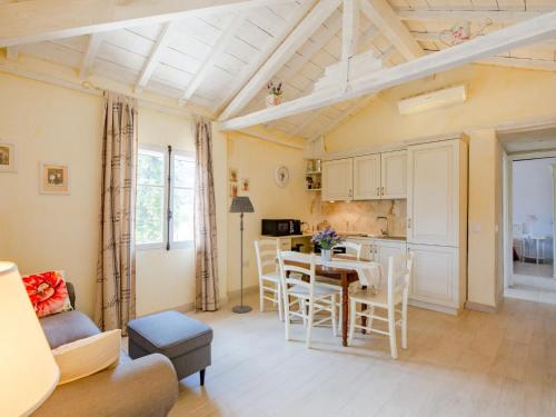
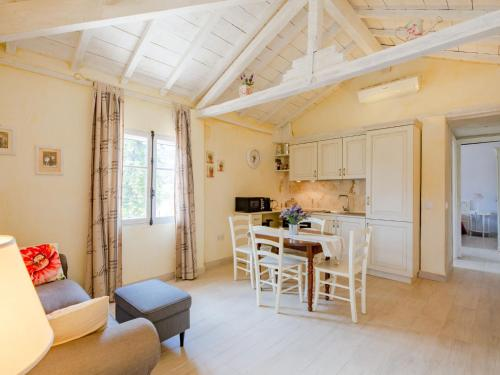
- floor lamp (241, 252)
